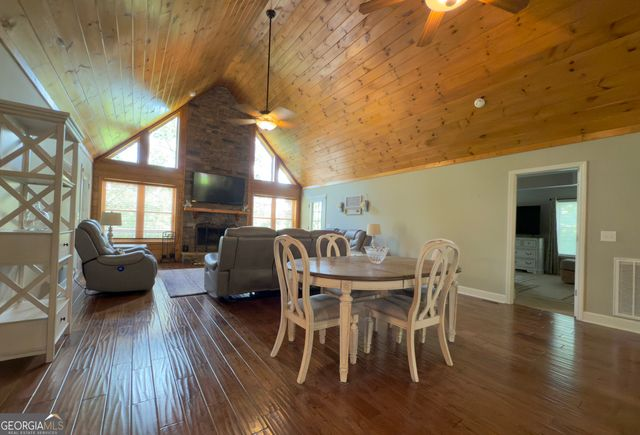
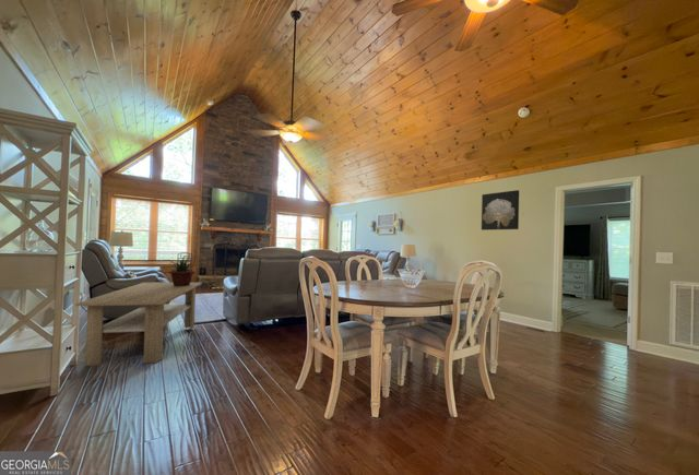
+ wall art (499, 211)
+ coffee table (151, 317)
+ potted plant (180, 272)
